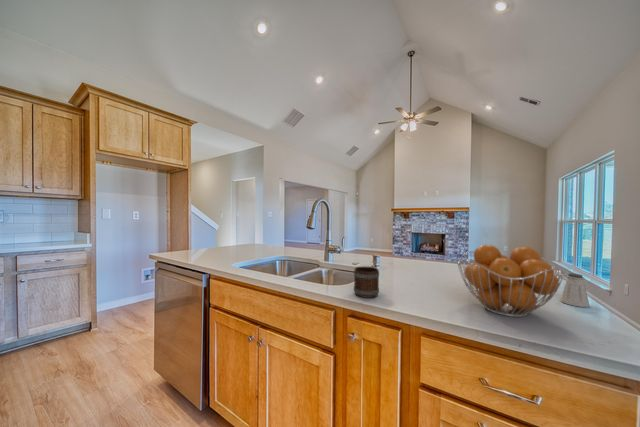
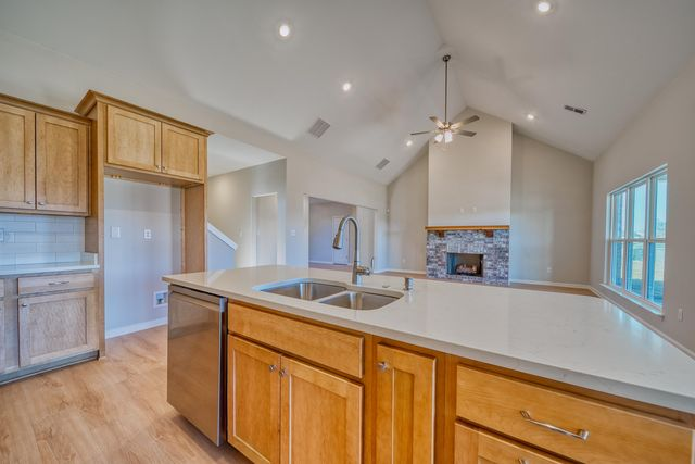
- saltshaker (574, 288)
- fruit basket (505, 277)
- mug (367, 280)
